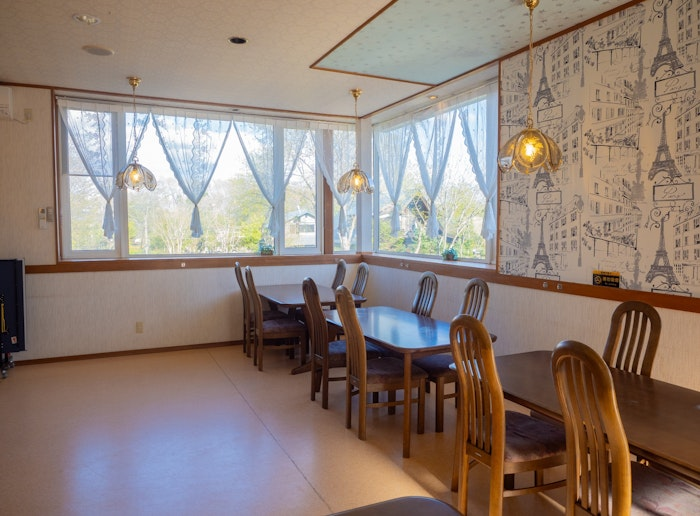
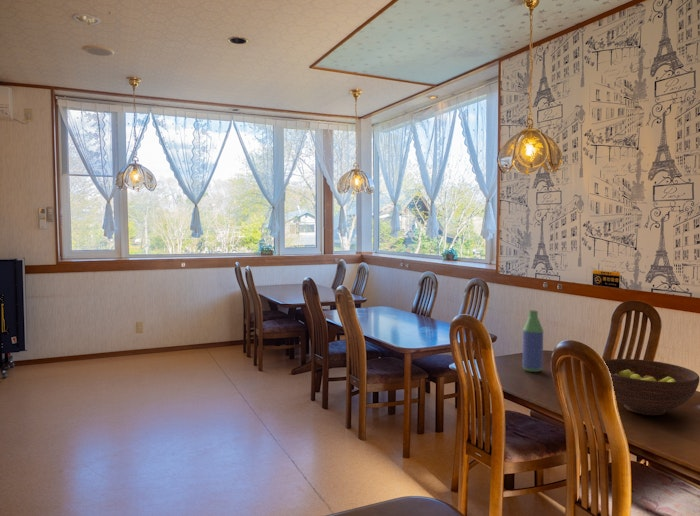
+ bottle (532, 340)
+ fruit bowl (645, 390)
